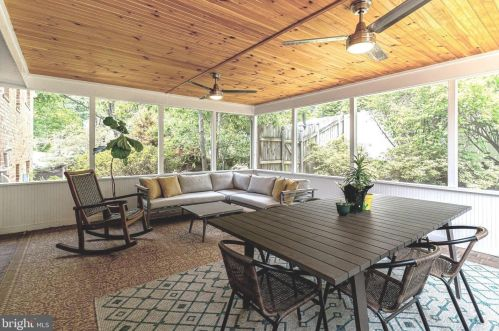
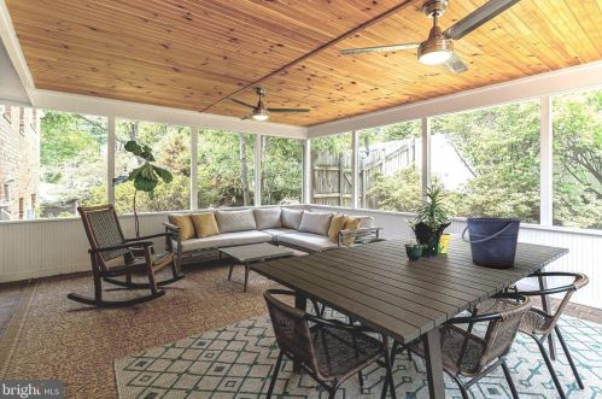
+ bucket (490, 241)
